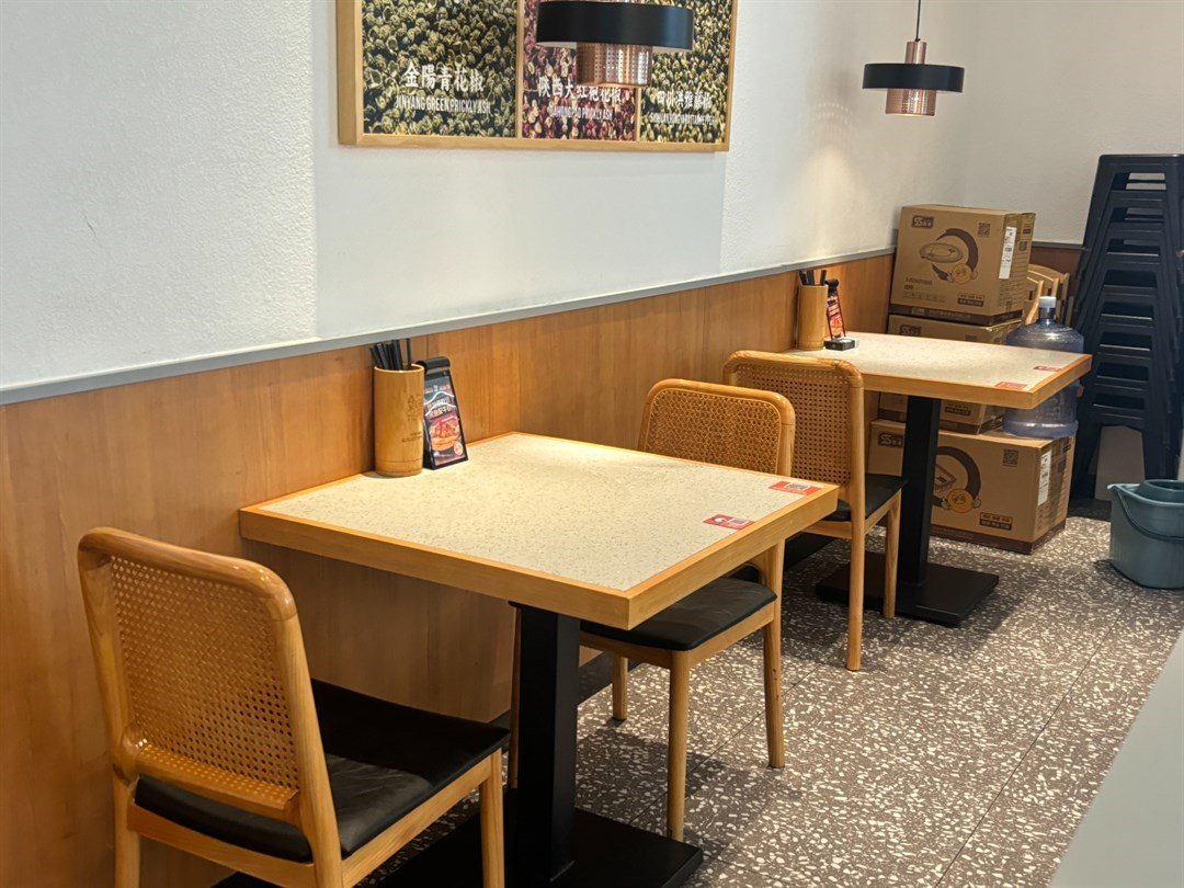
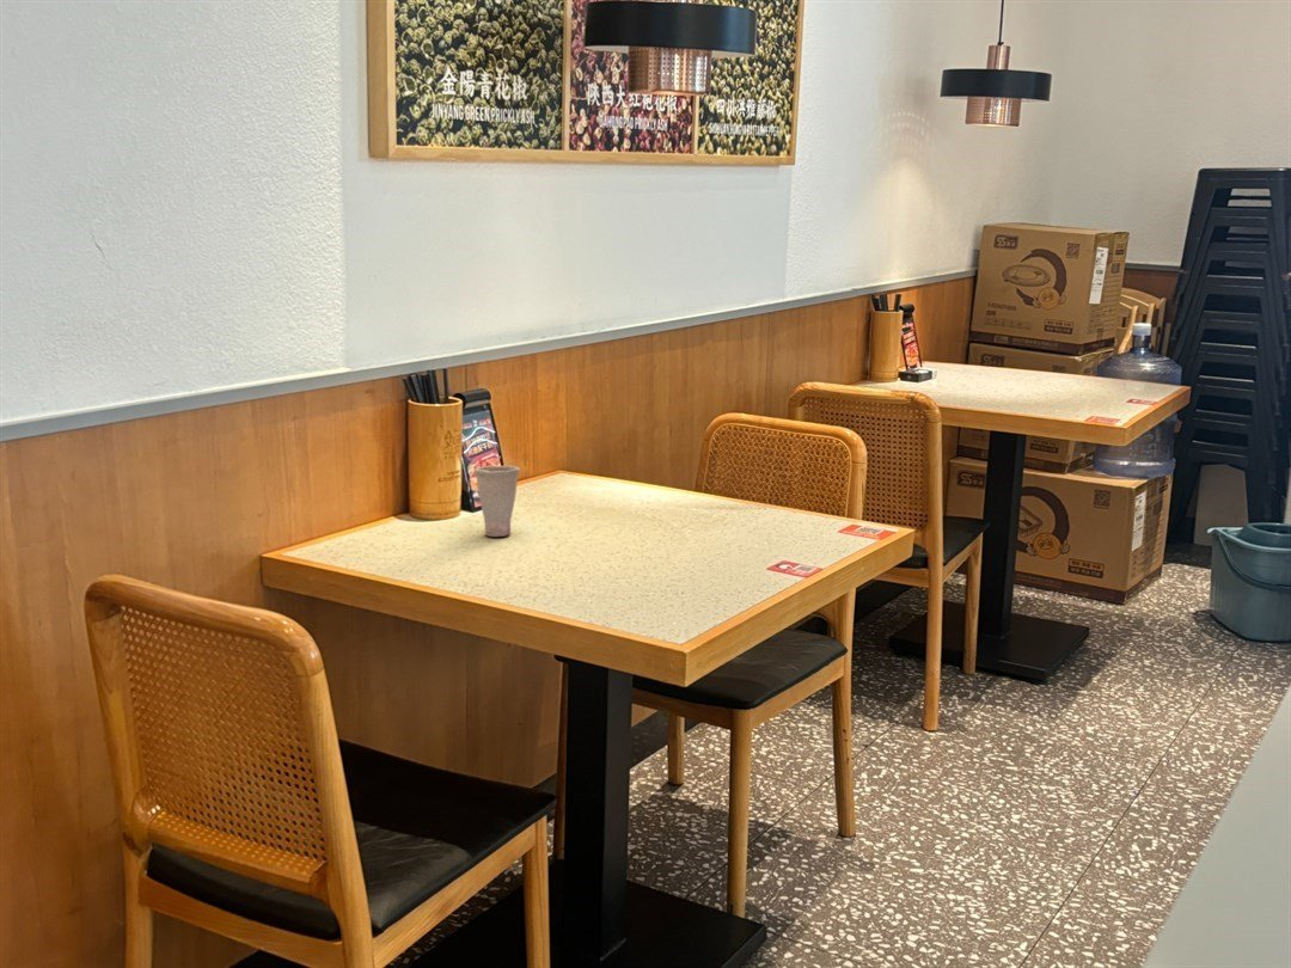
+ cup (496, 500)
